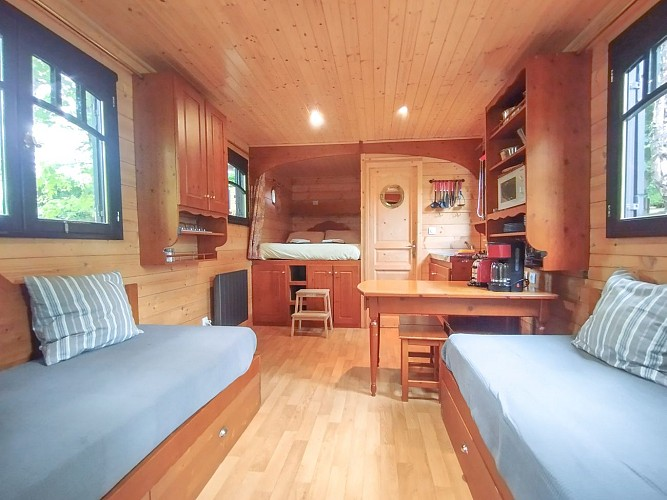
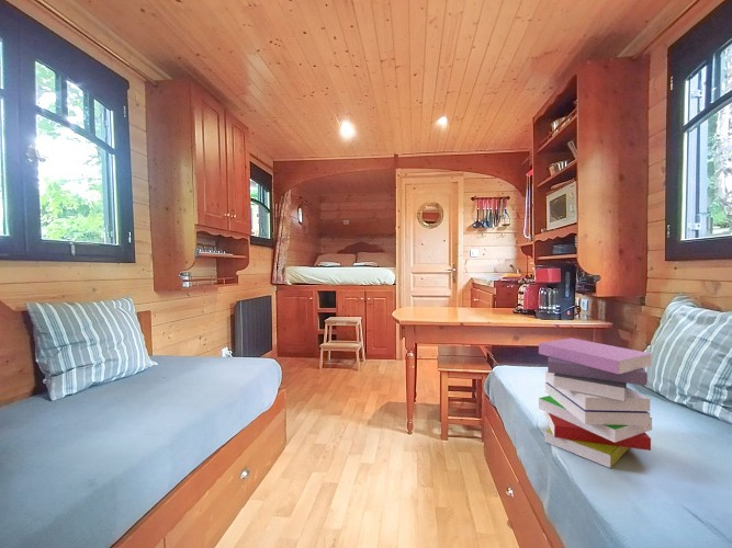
+ book (590, 395)
